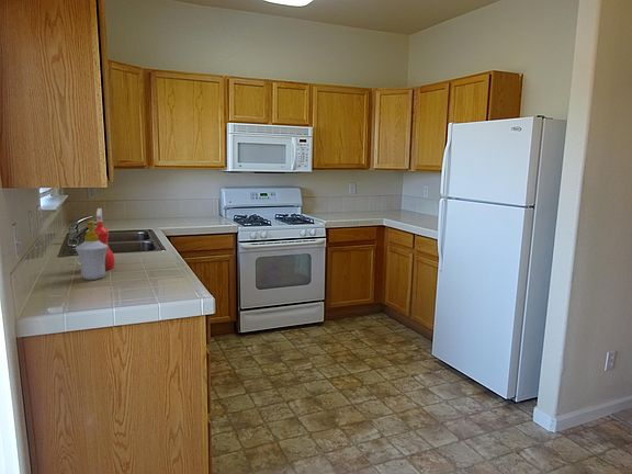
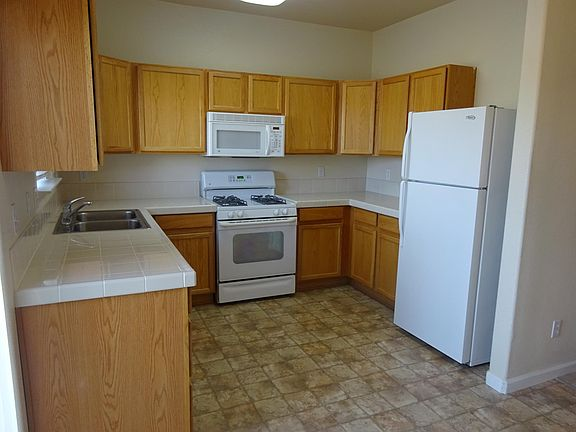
- spray bottle (100, 238)
- soap bottle (91, 249)
